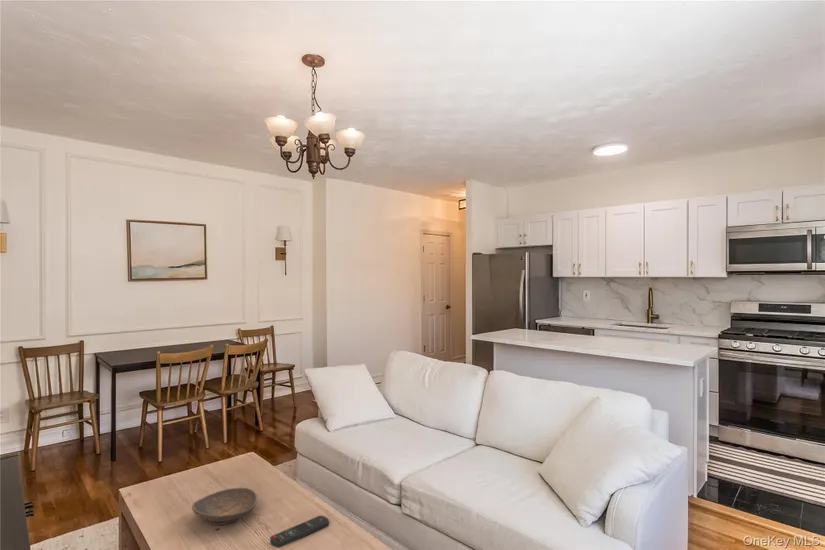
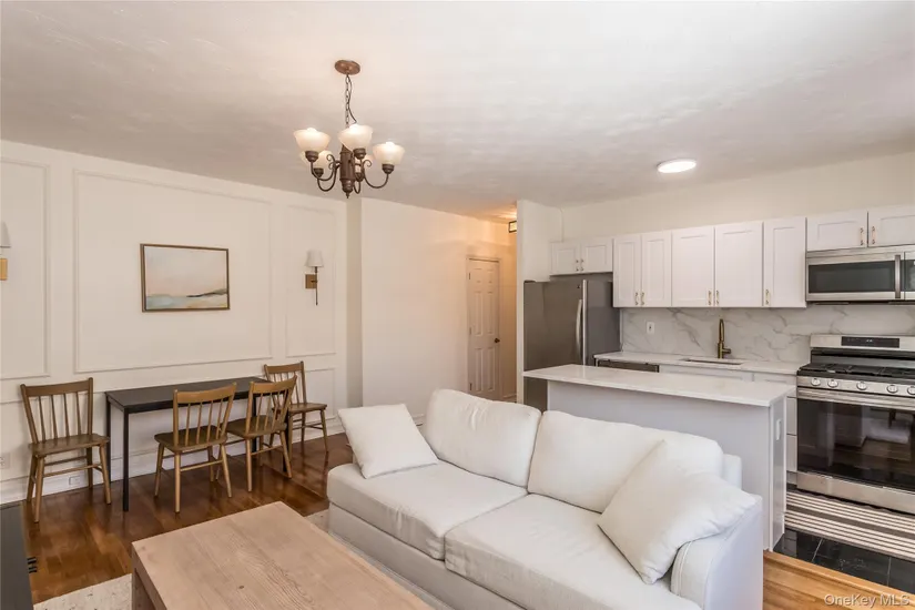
- remote control (300, 530)
- decorative bowl (225, 508)
